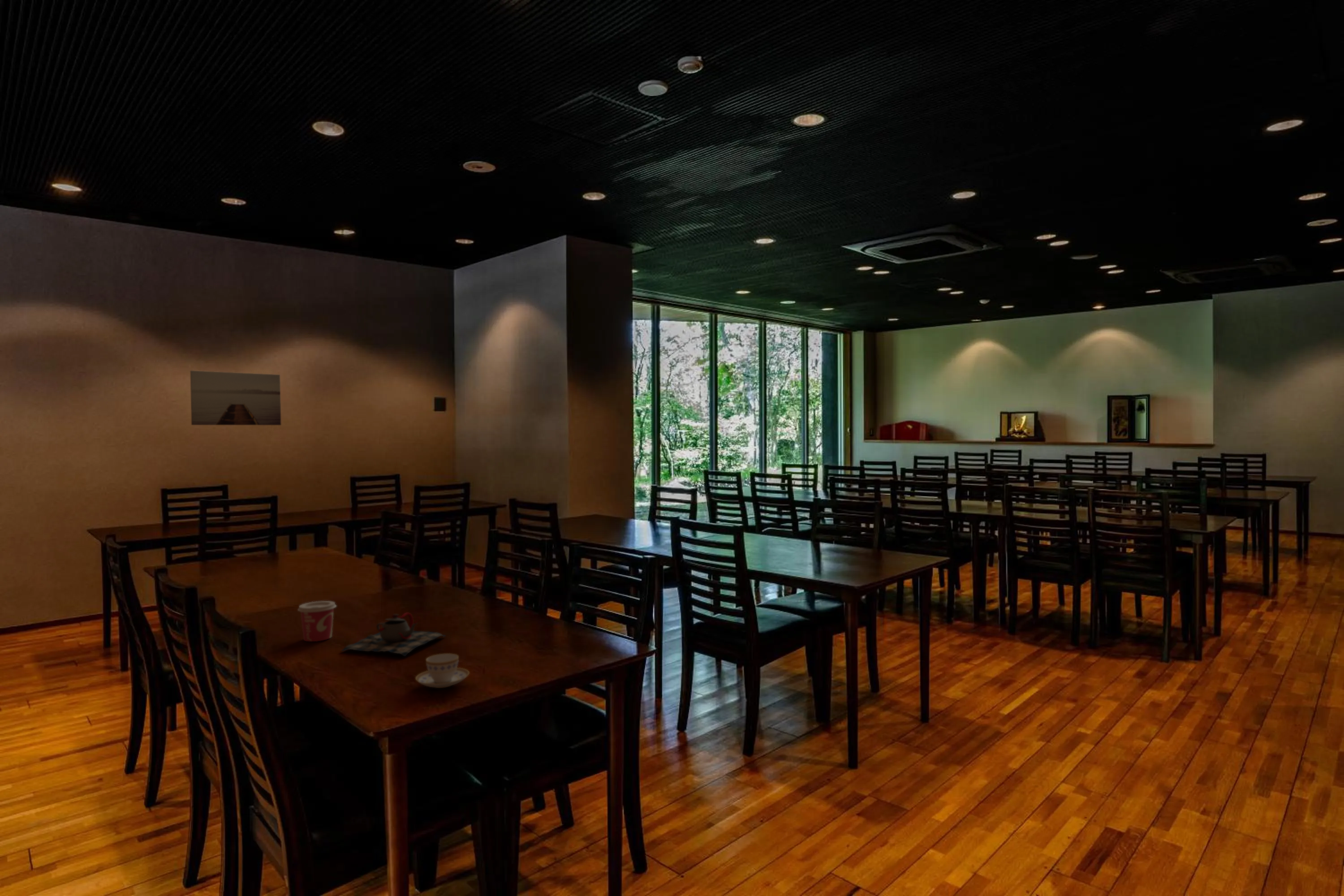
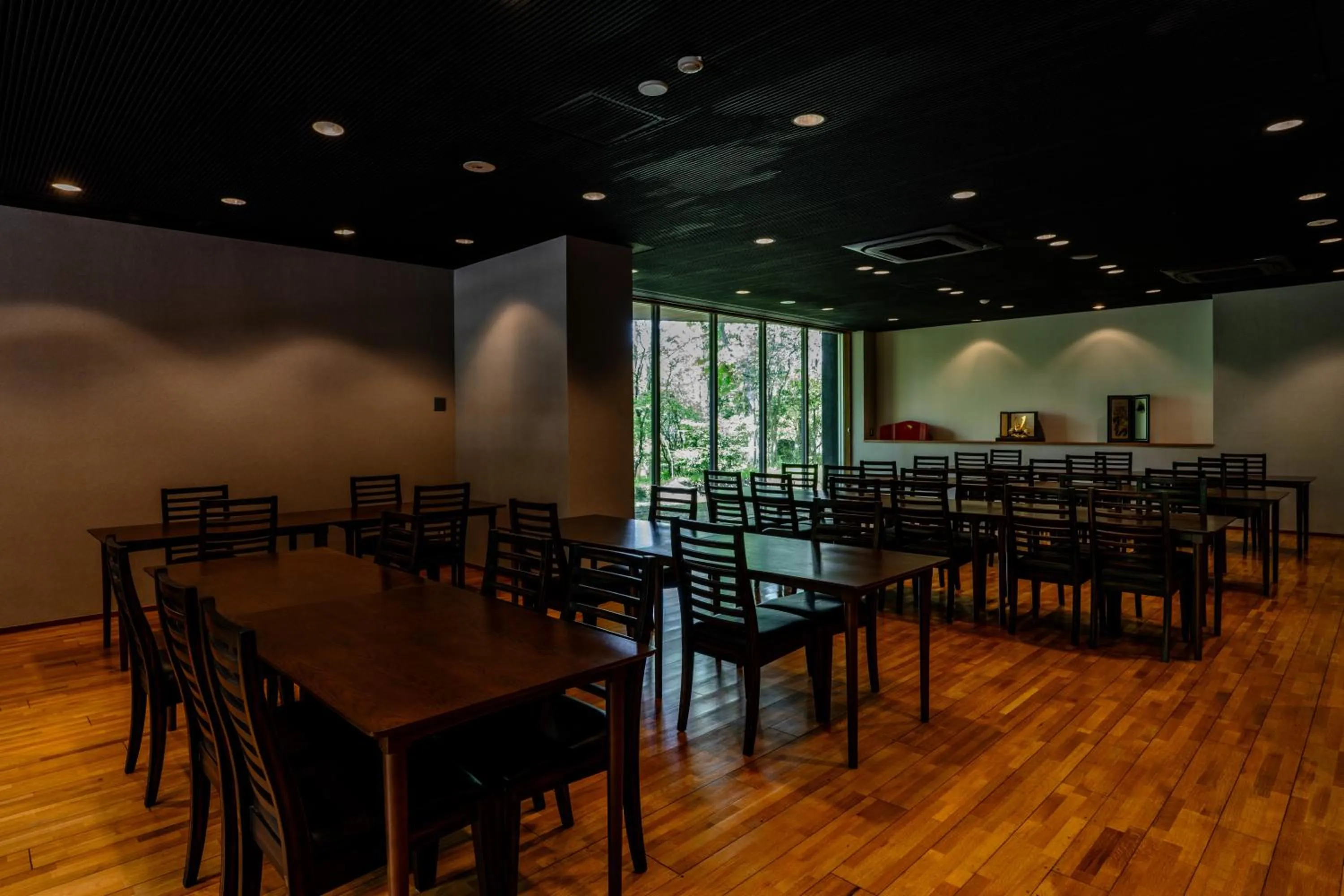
- cup (317, 621)
- wall art (237, 399)
- teapot (395, 629)
- teacup (442, 671)
